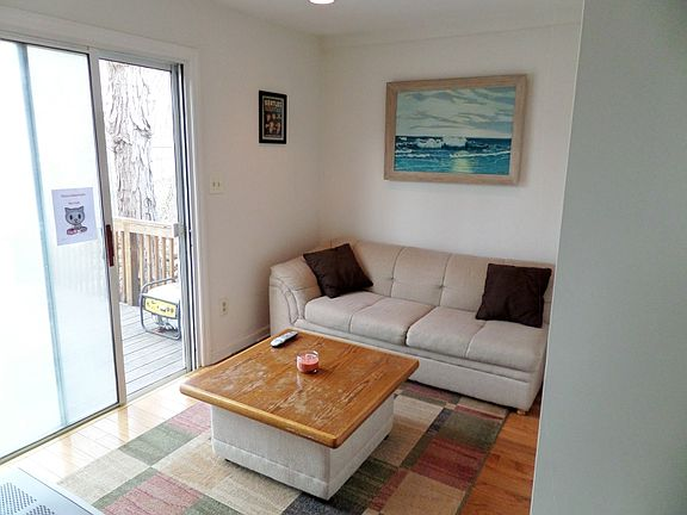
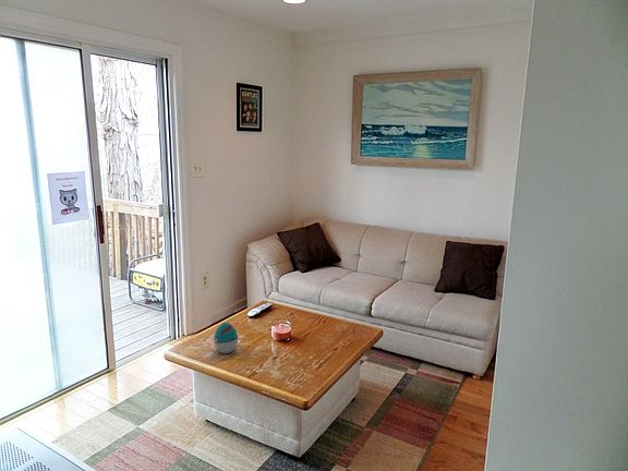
+ decorative egg (226, 336)
